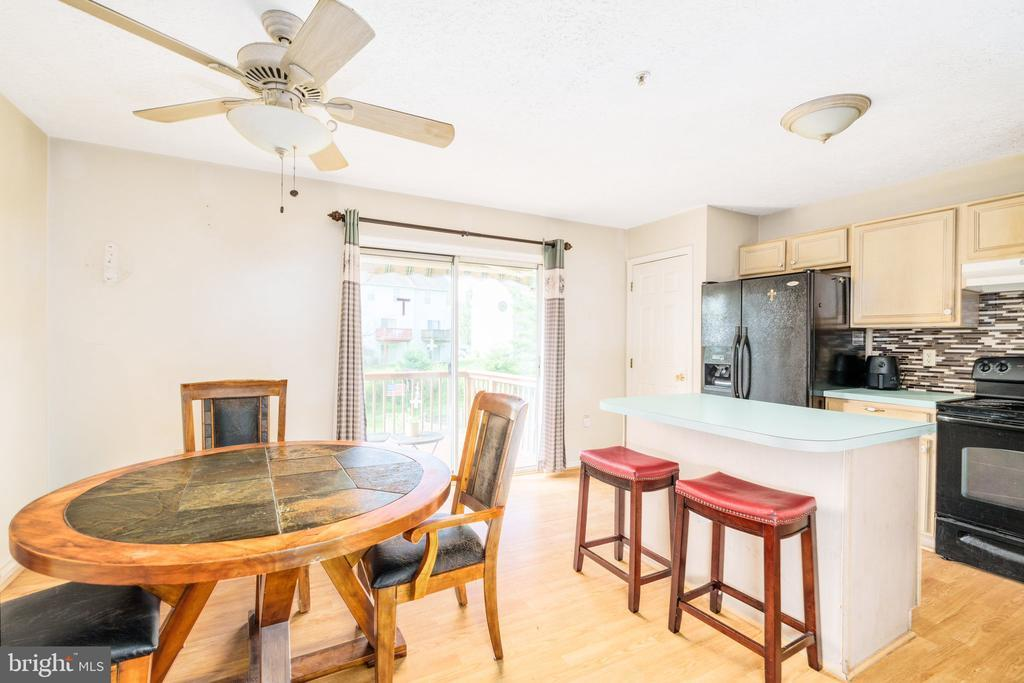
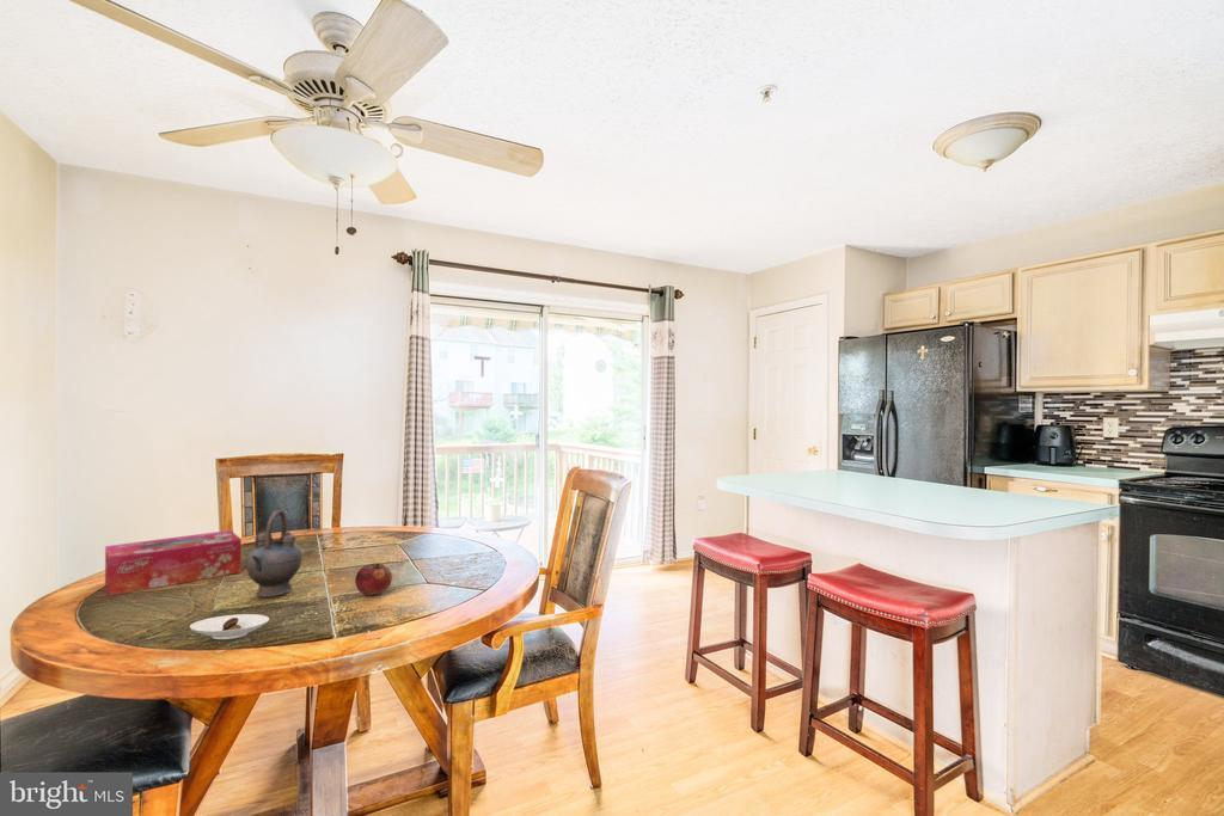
+ saucer (230, 627)
+ fruit (373, 578)
+ tissue box (175, 559)
+ teapot (270, 553)
